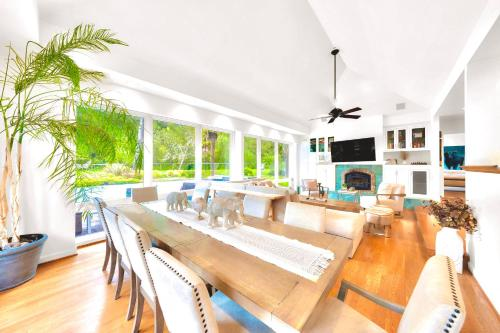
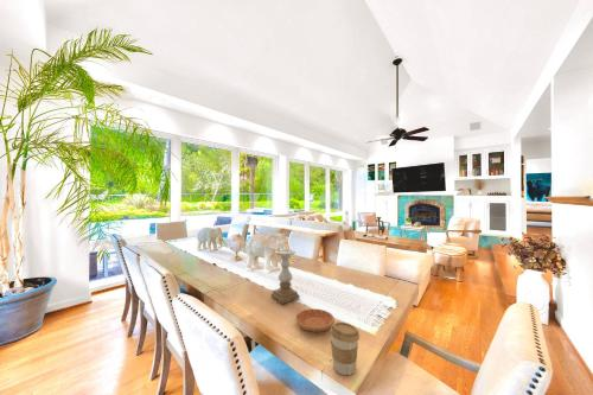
+ candle holder (285, 274)
+ saucer (314, 320)
+ coffee cup (344, 346)
